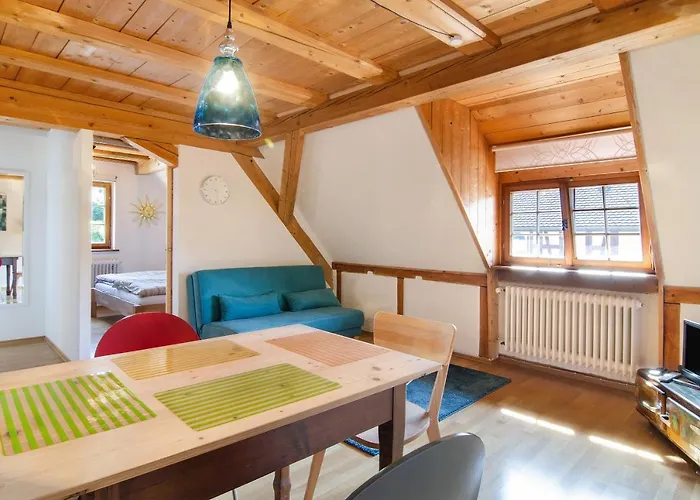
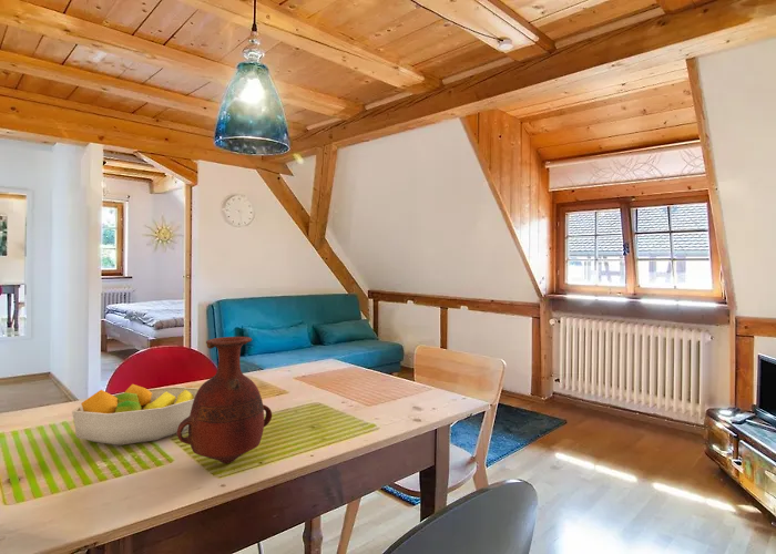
+ vase (226, 400)
+ fruit bowl (144, 408)
